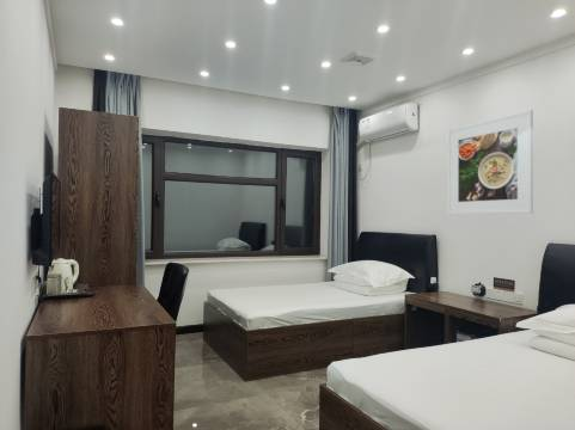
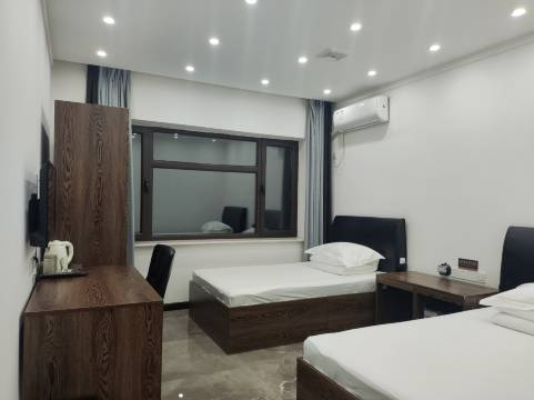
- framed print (485, 167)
